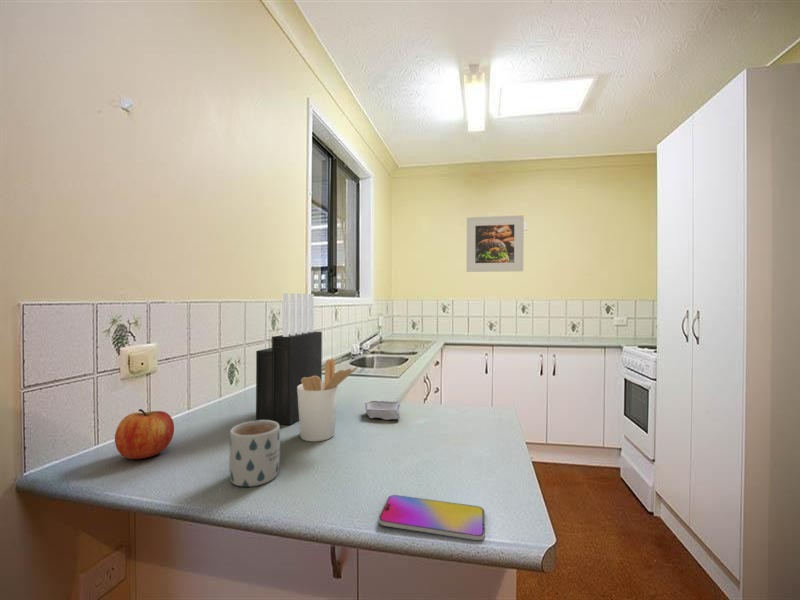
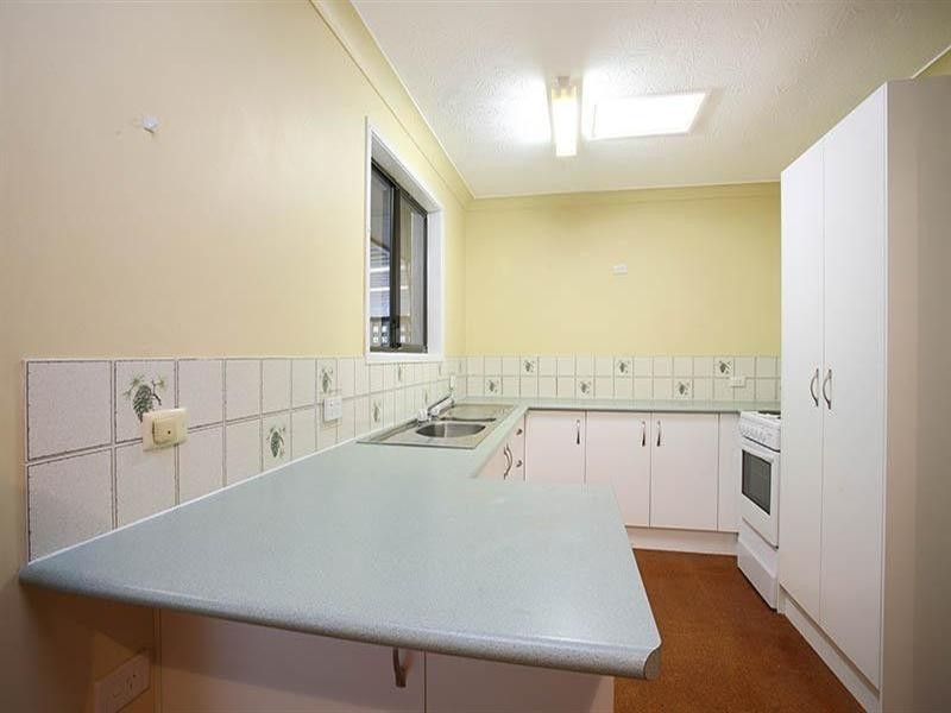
- knife block (287, 353)
- mug (259, 448)
- apple (145, 431)
- sponge (382, 409)
- smartphone (432, 515)
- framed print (494, 244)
- utensil holder (326, 399)
